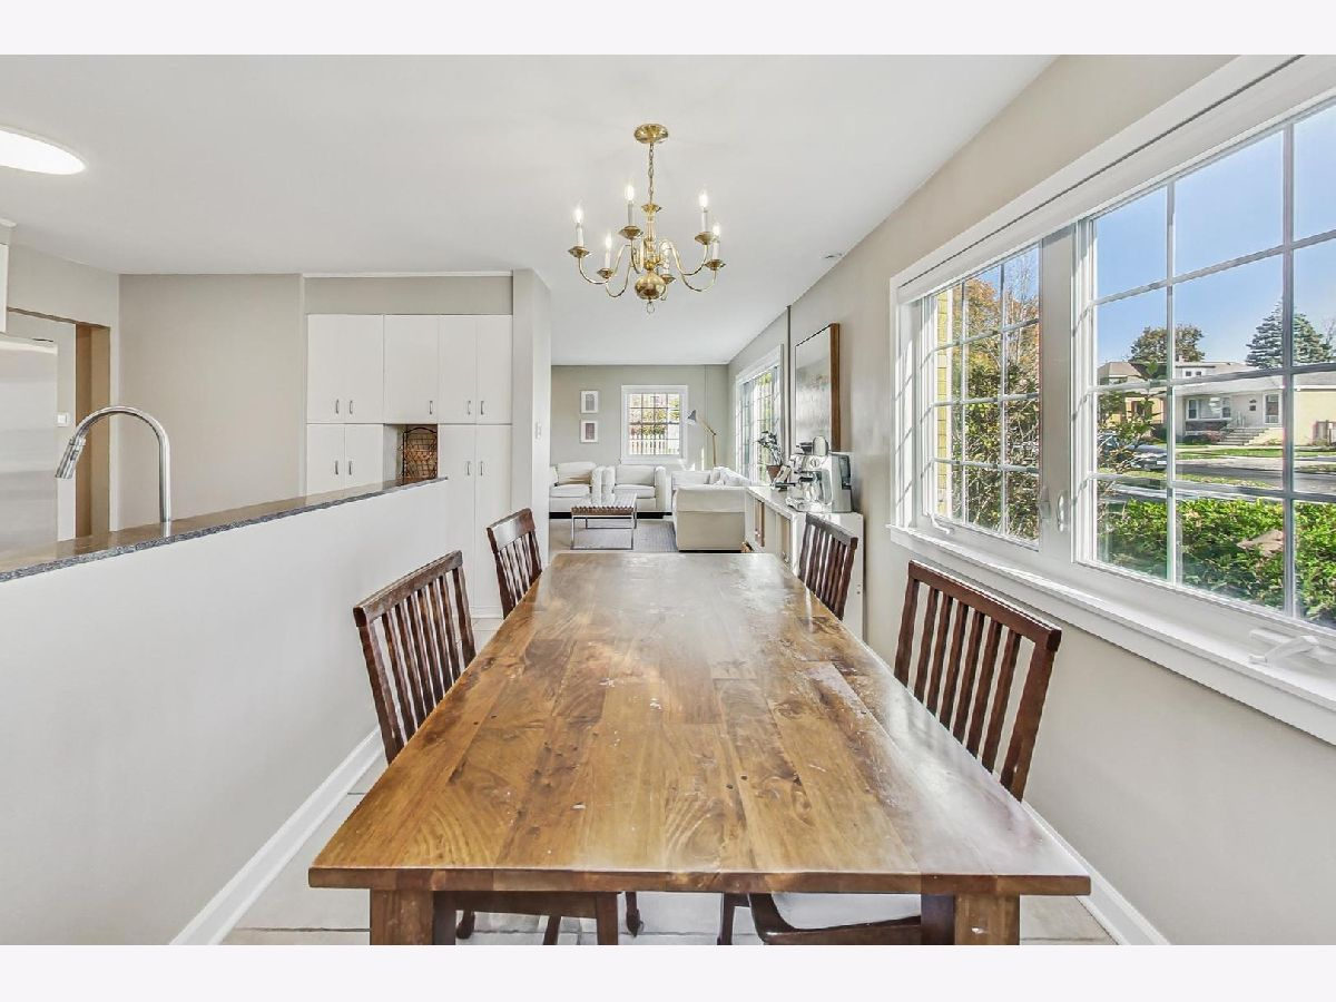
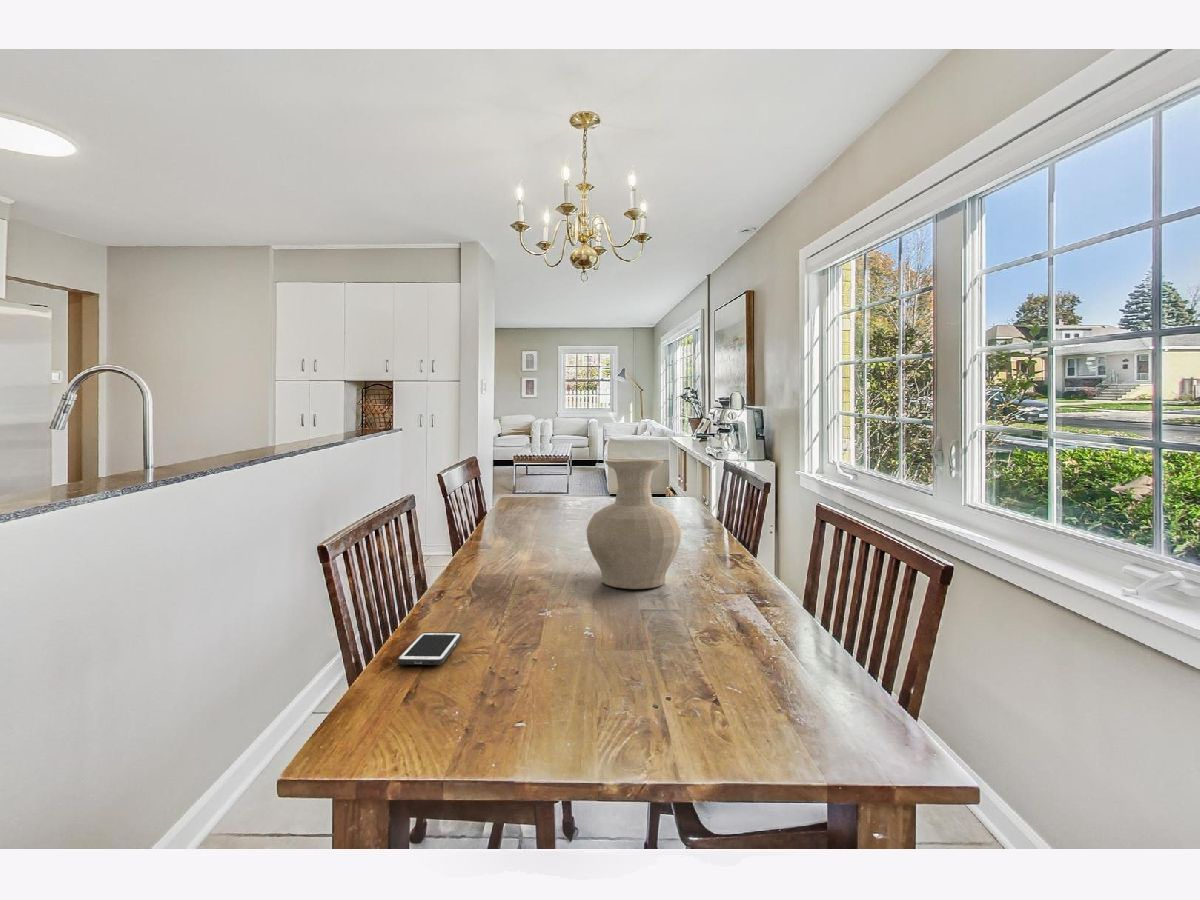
+ cell phone (431, 647)
+ vase (633, 521)
